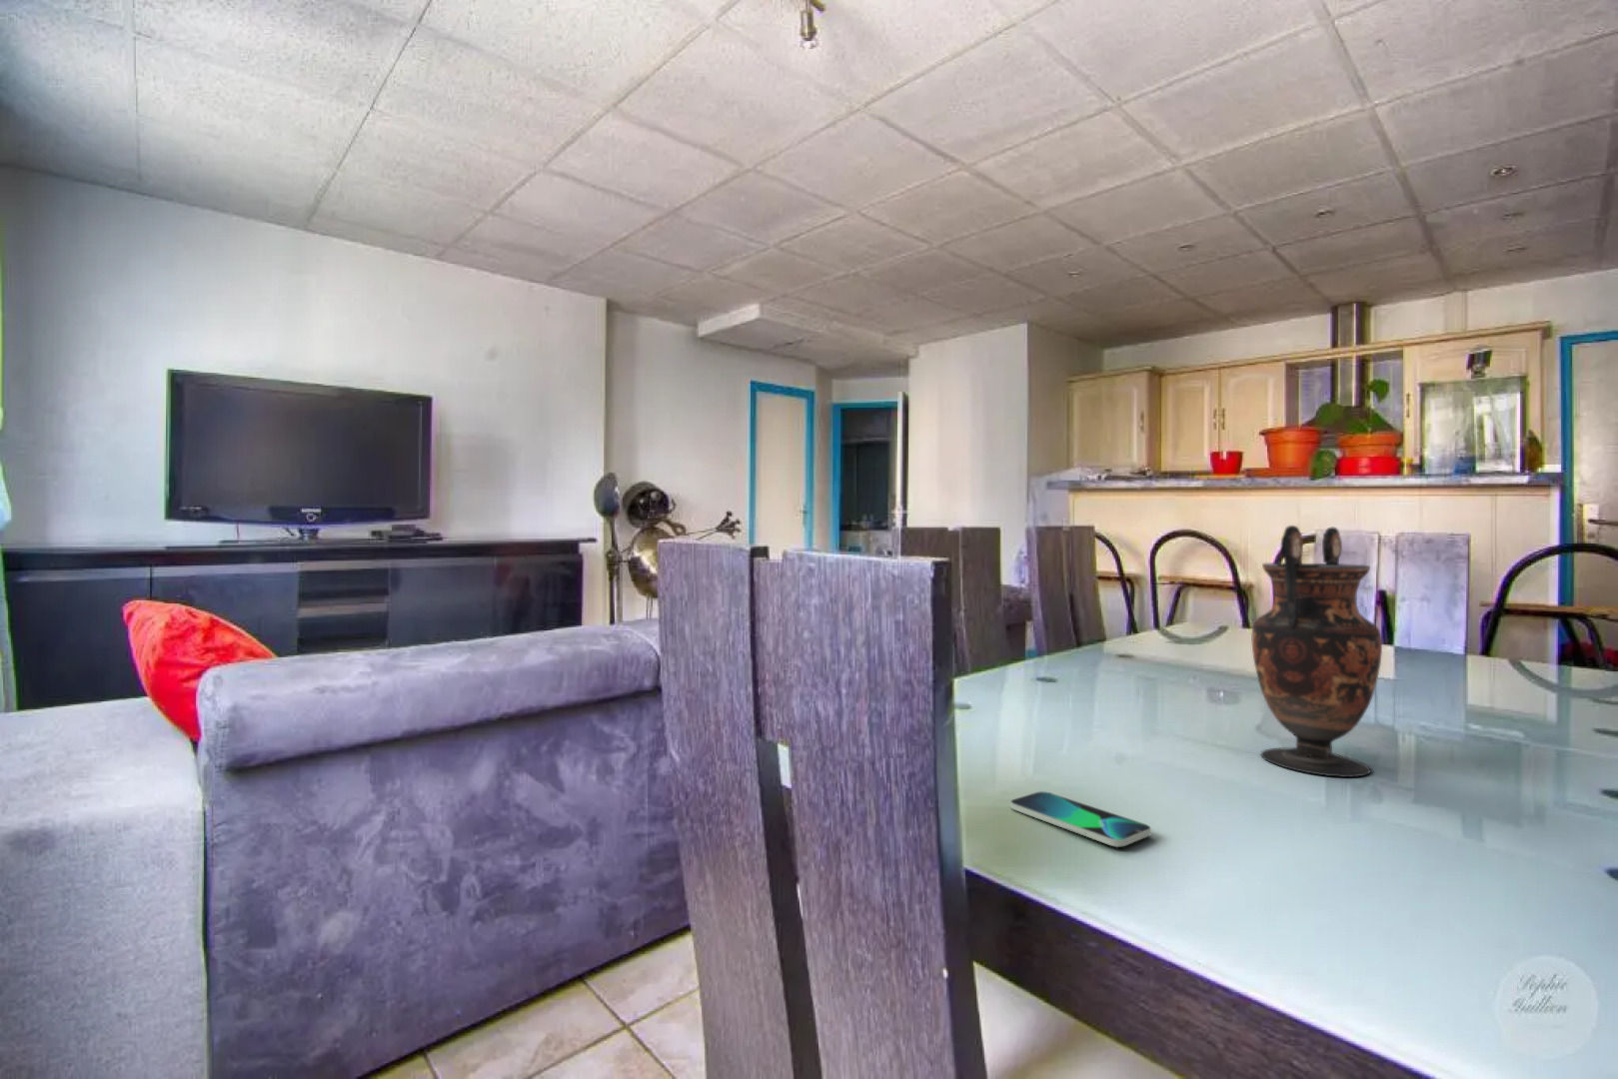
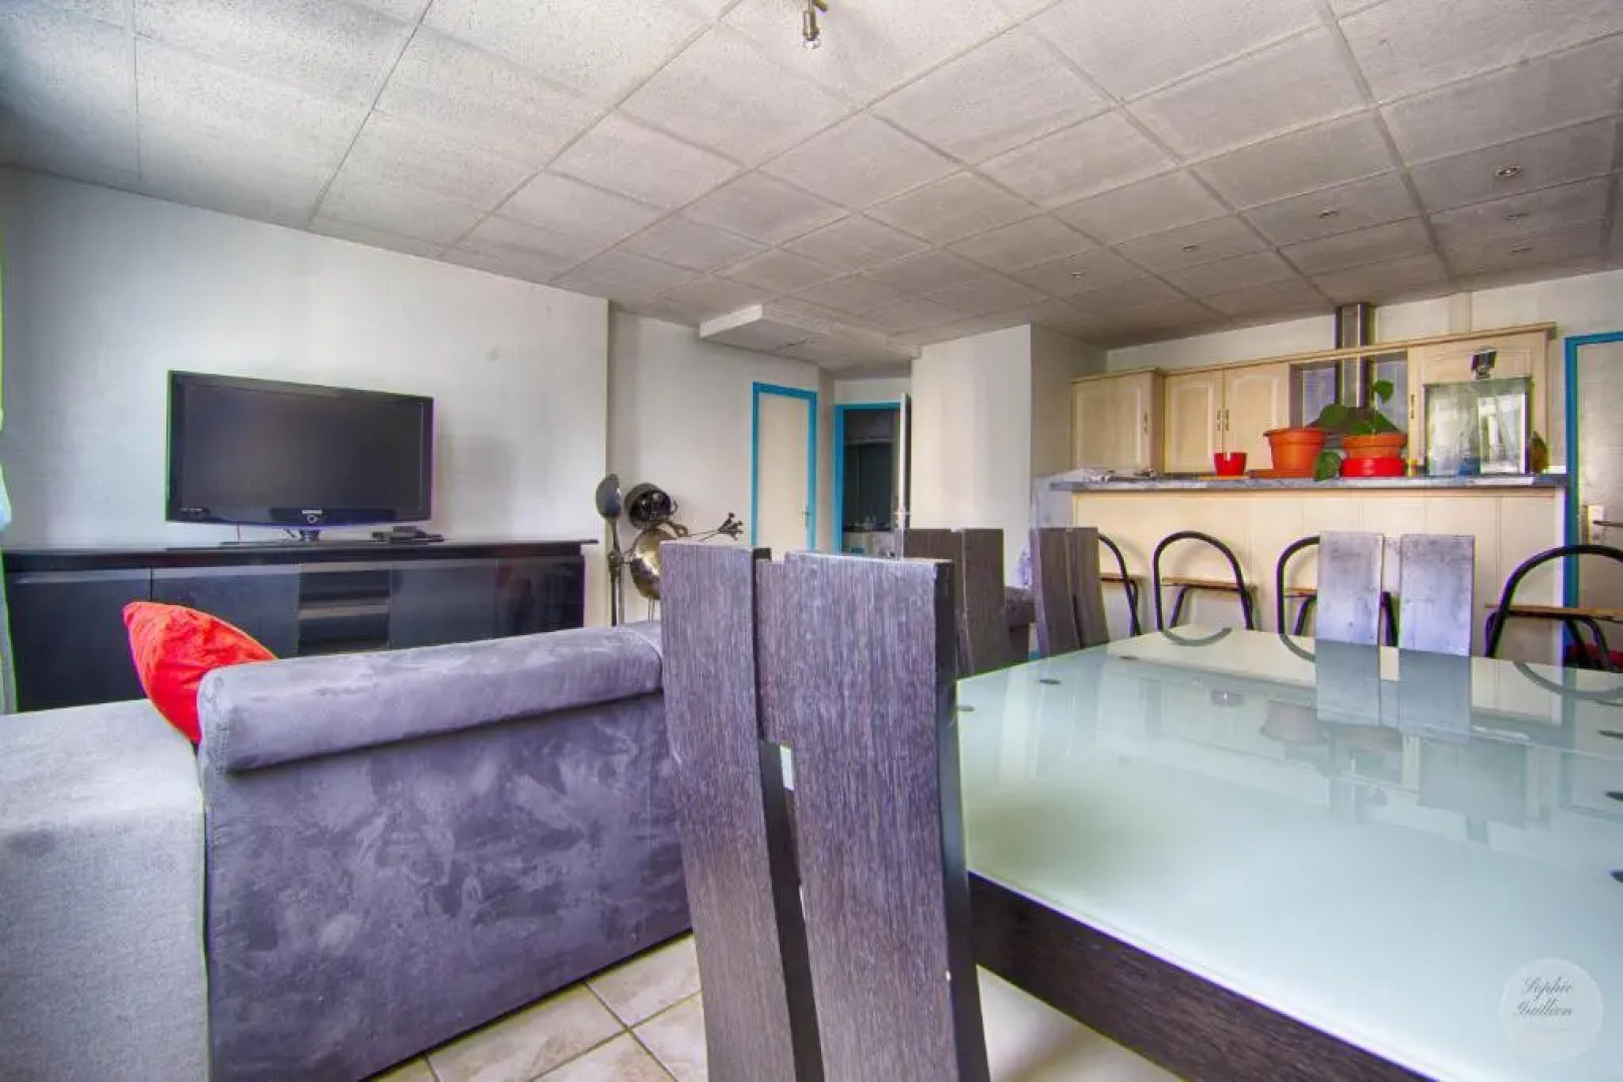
- vase (1313, 643)
- smartphone (1076, 816)
